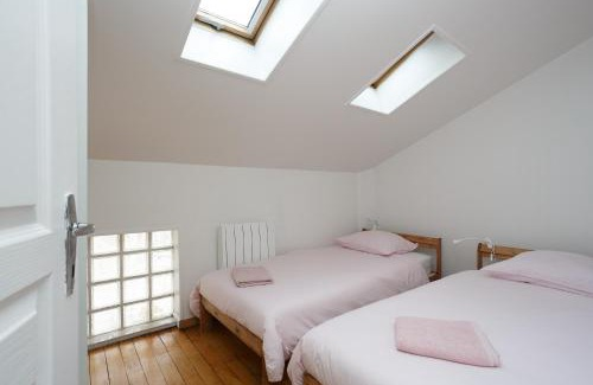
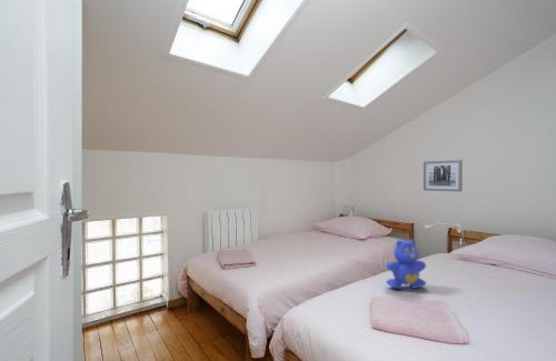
+ bear (406, 263)
+ wall art (441, 176)
